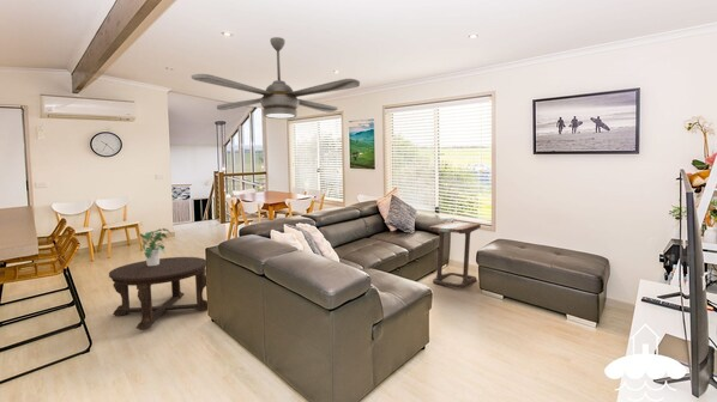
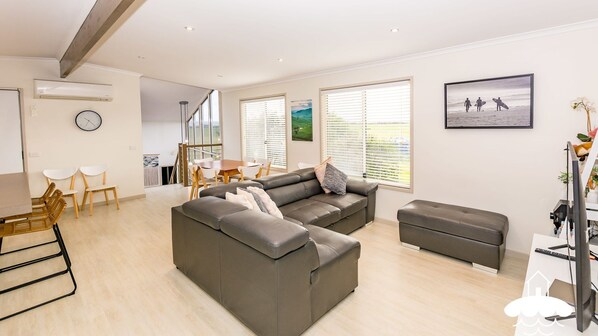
- side table (464, 252)
- coffee table (162, 282)
- potted plant (155, 246)
- ceiling fan (278, 78)
